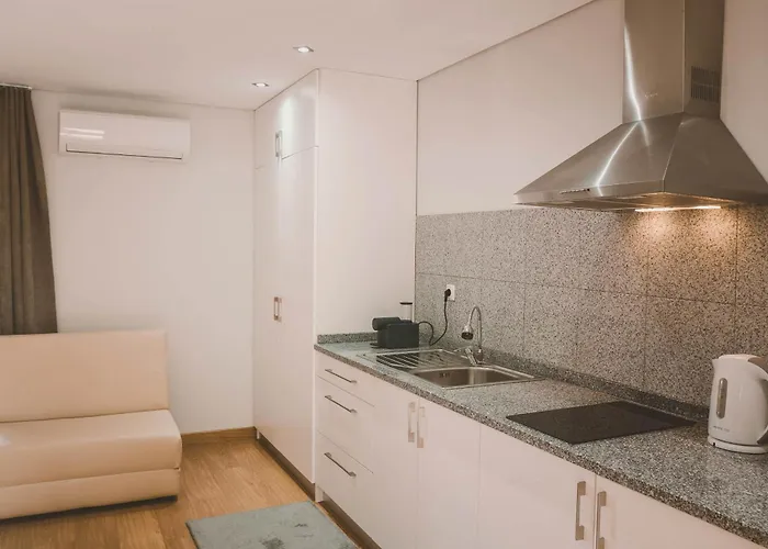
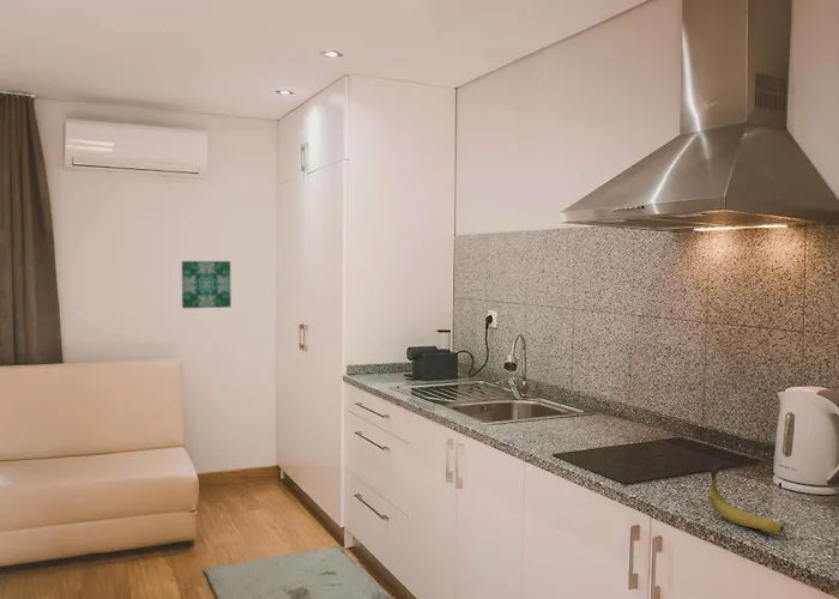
+ banana (741, 510)
+ wall art (206, 284)
